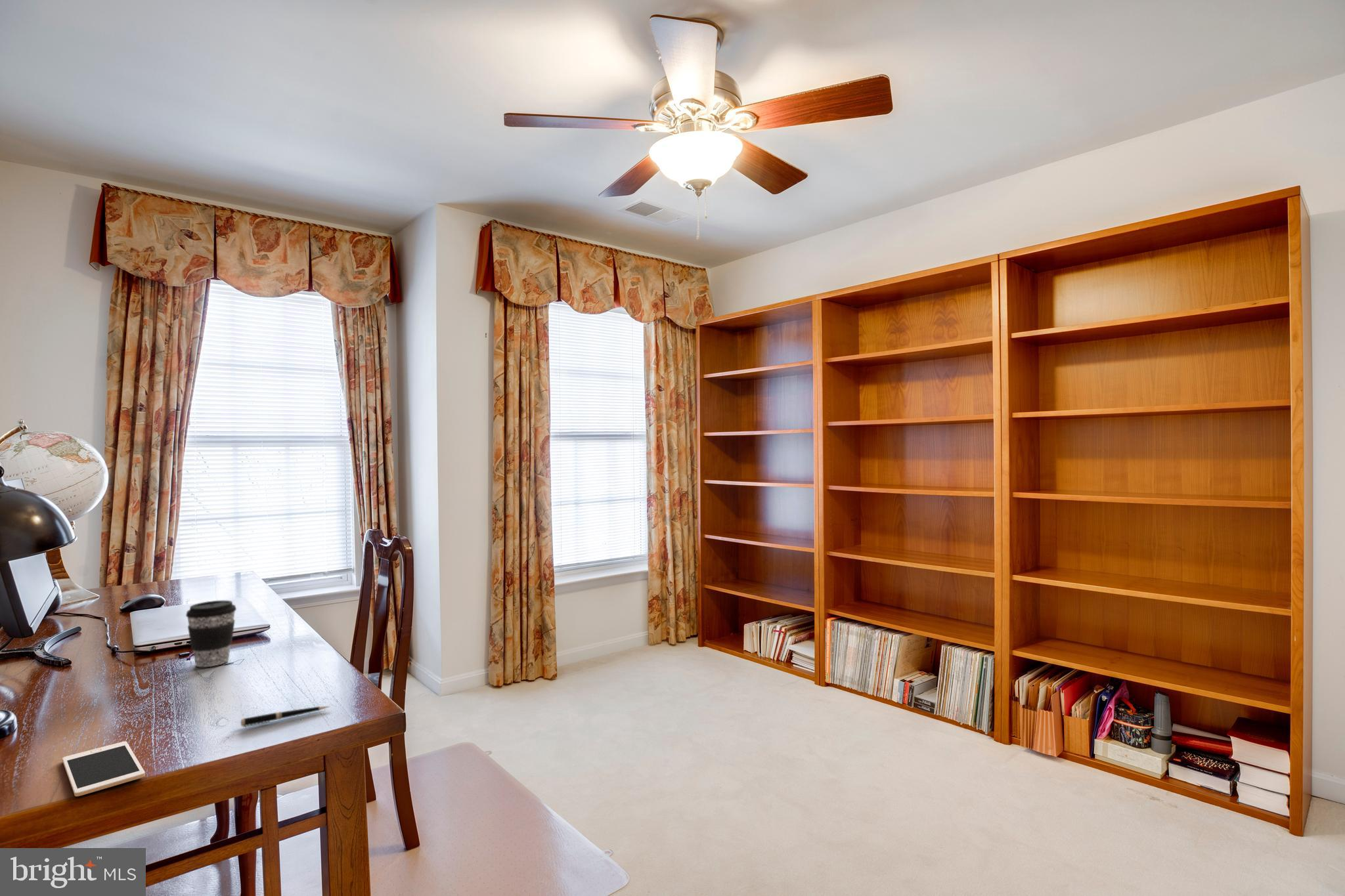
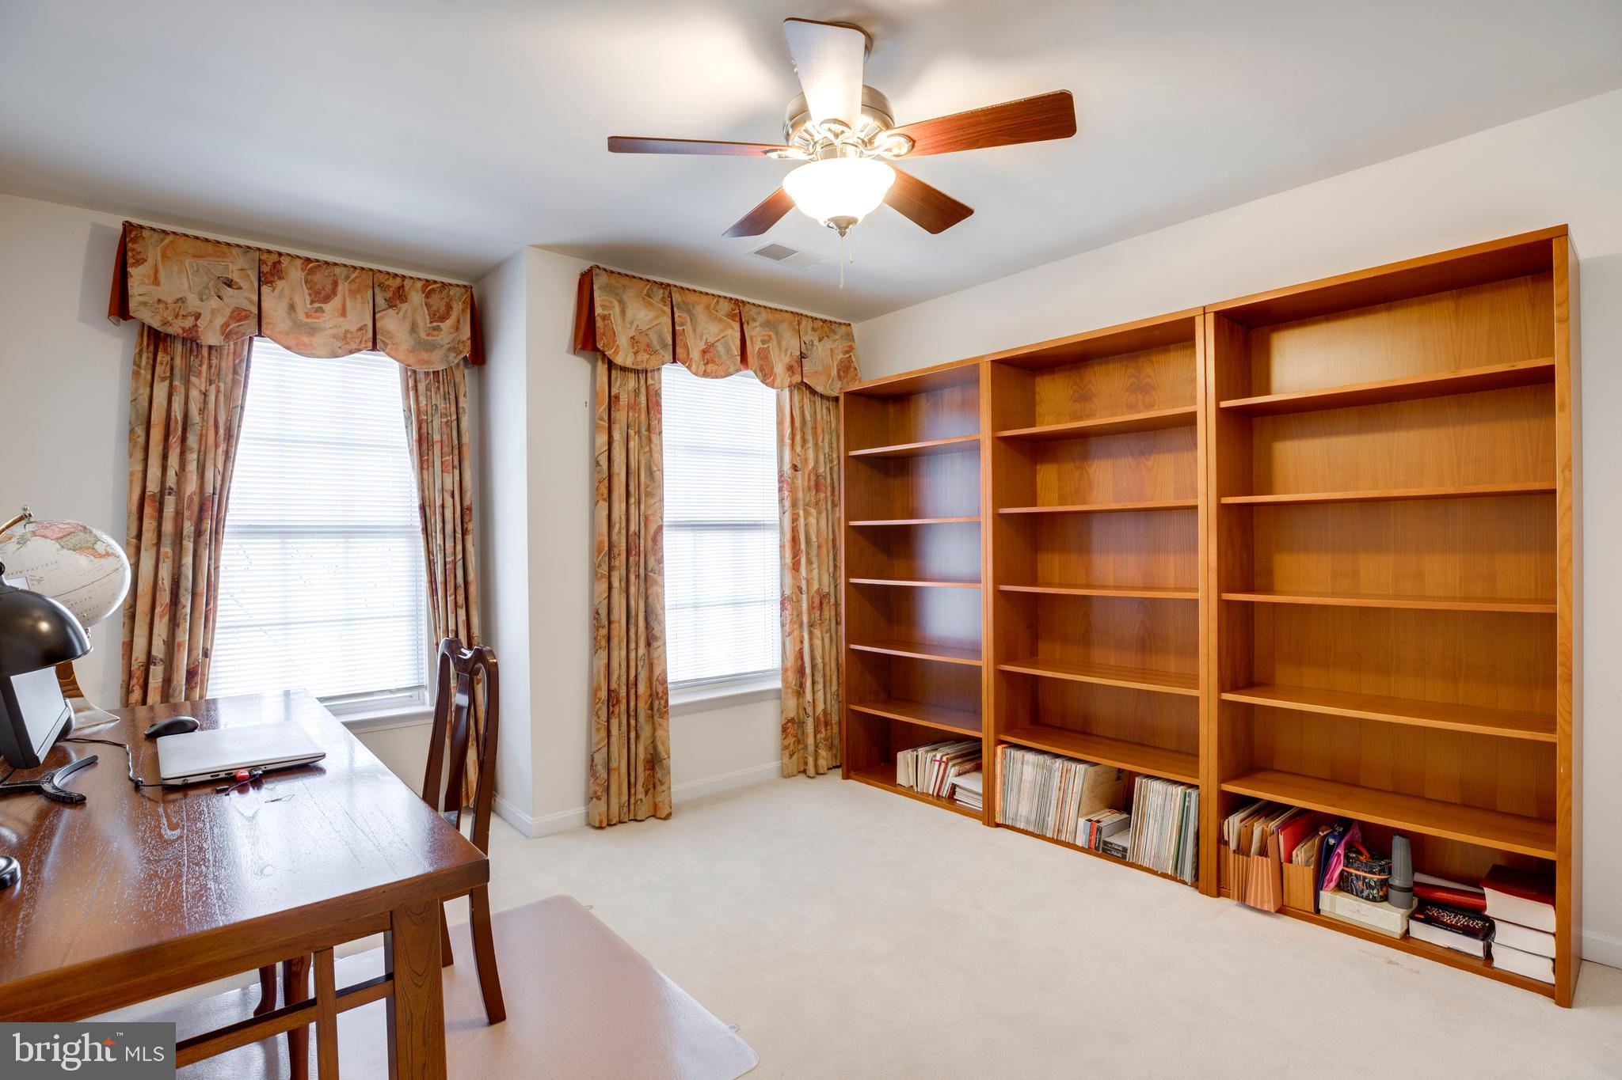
- coffee cup (211, 633)
- cell phone (102, 767)
- pen (287, 713)
